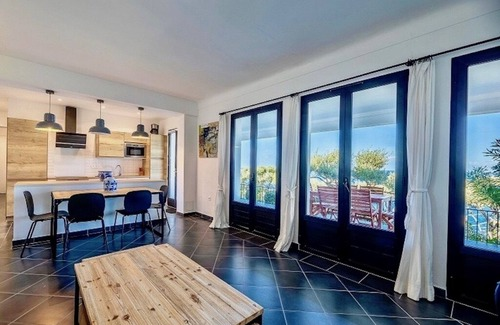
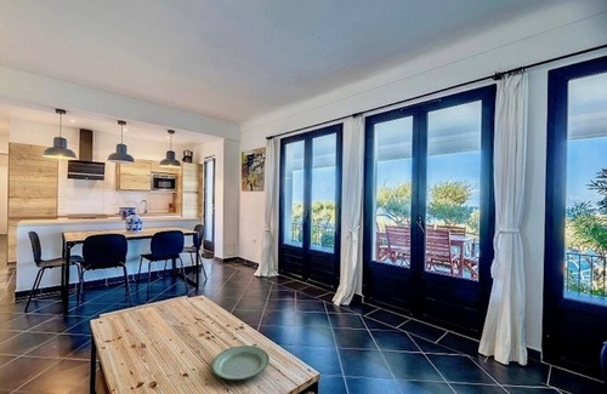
+ plate (240, 364)
